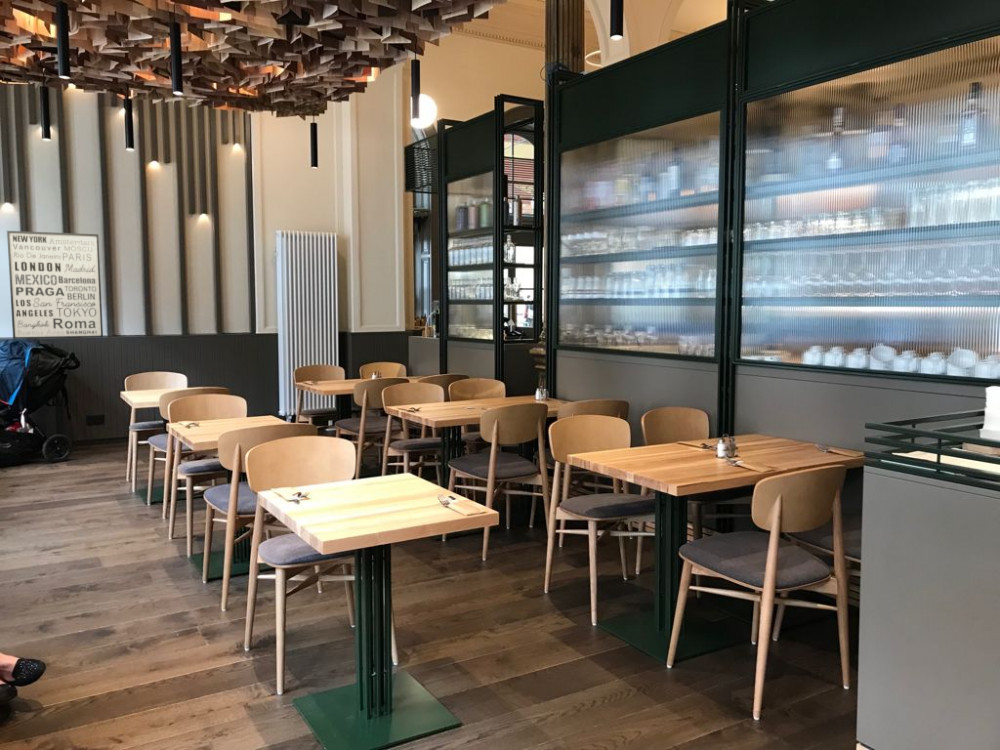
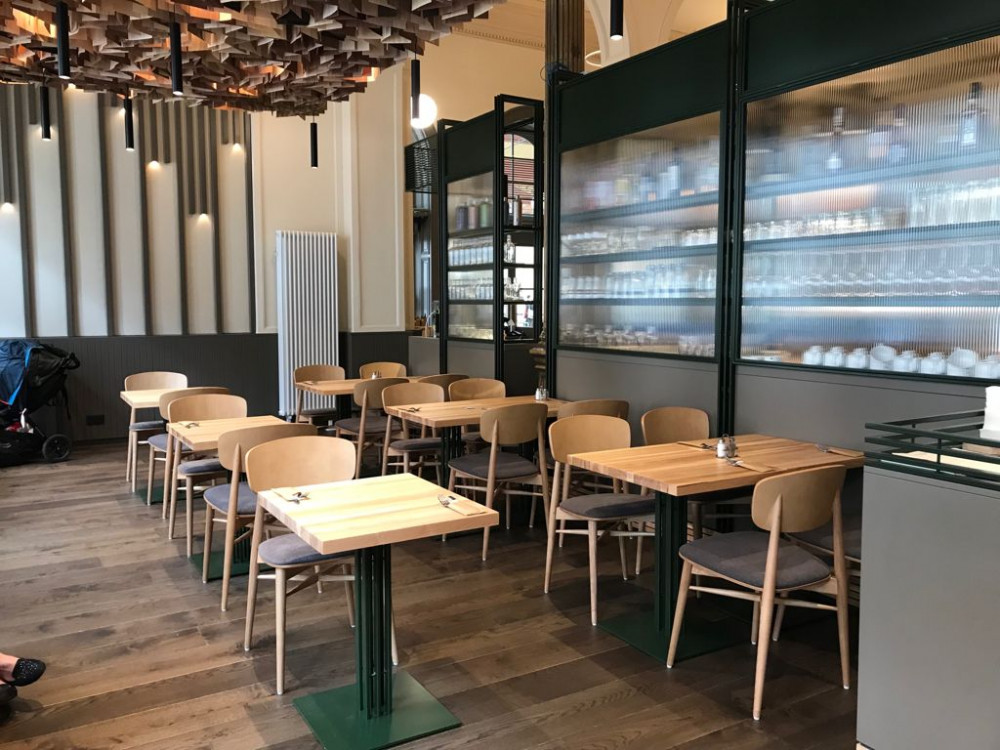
- wall art (56, 285)
